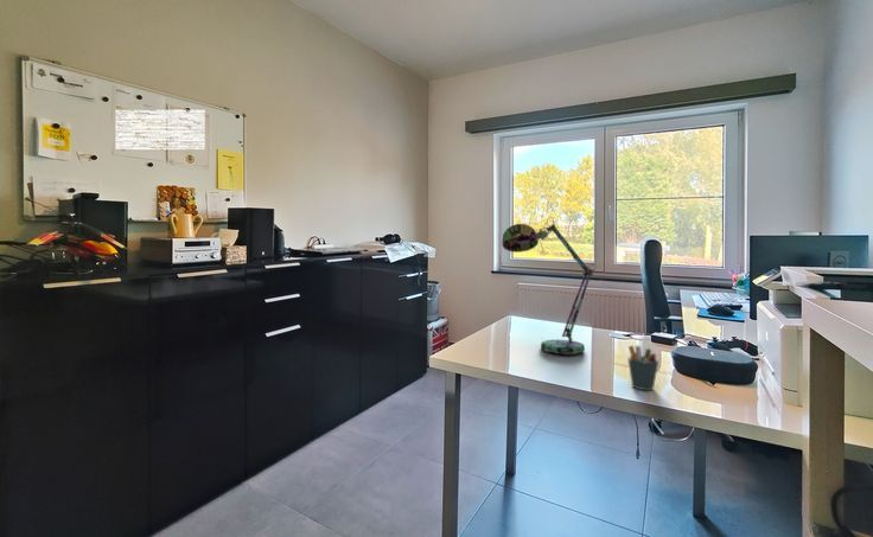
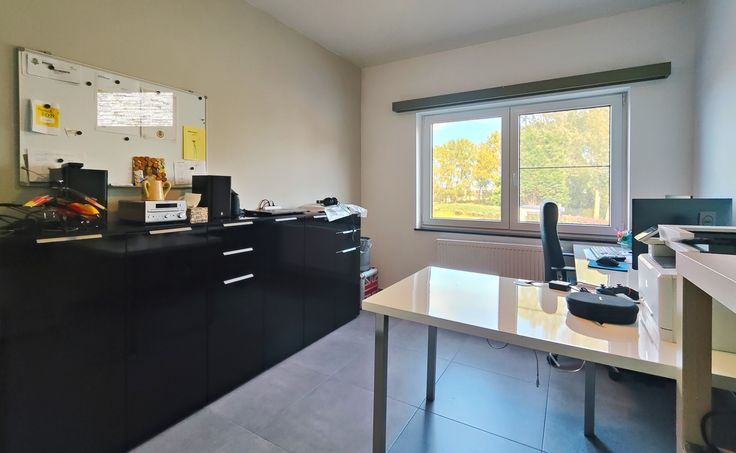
- pen holder (642, 365)
- desk lamp (576, 294)
